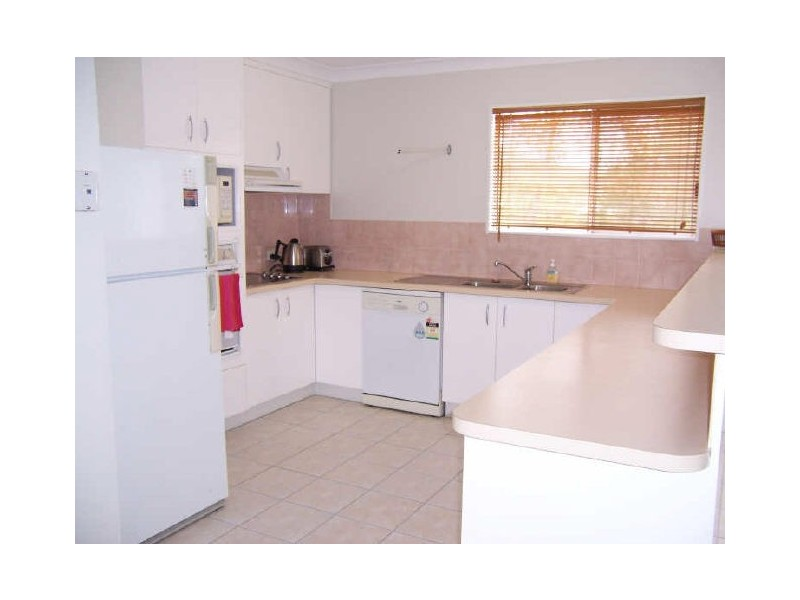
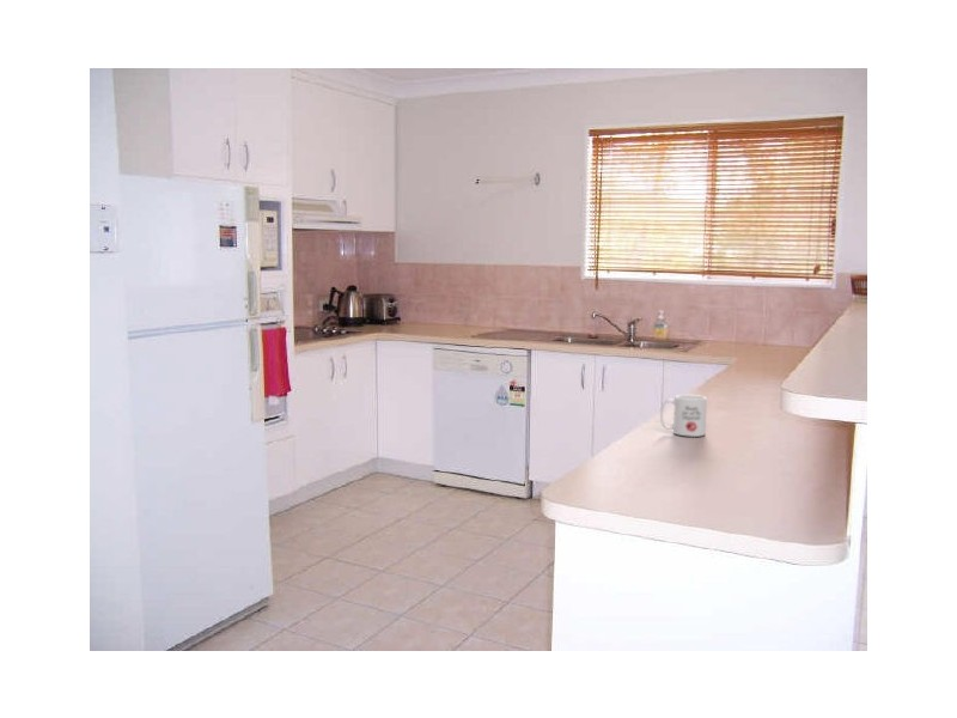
+ mug (683, 414)
